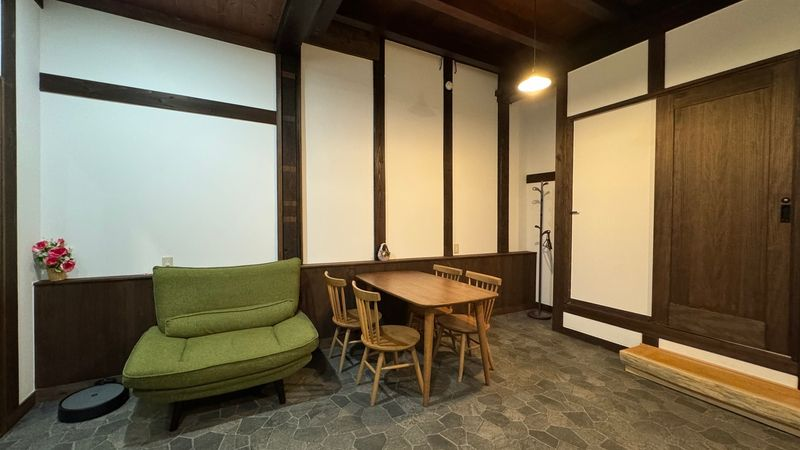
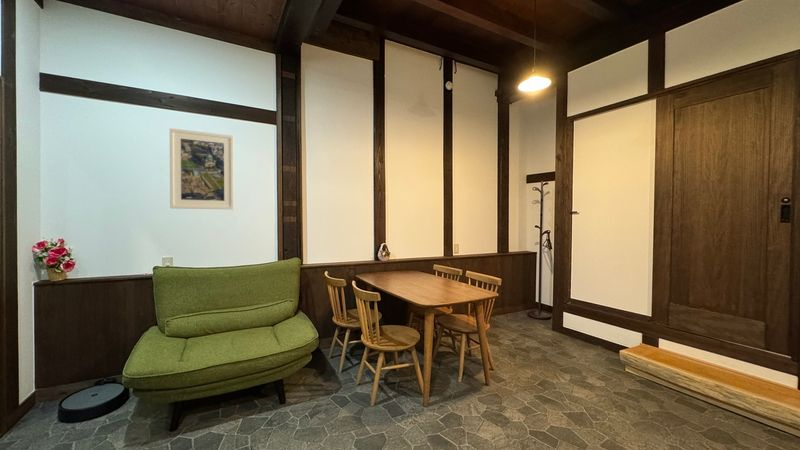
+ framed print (203, 170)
